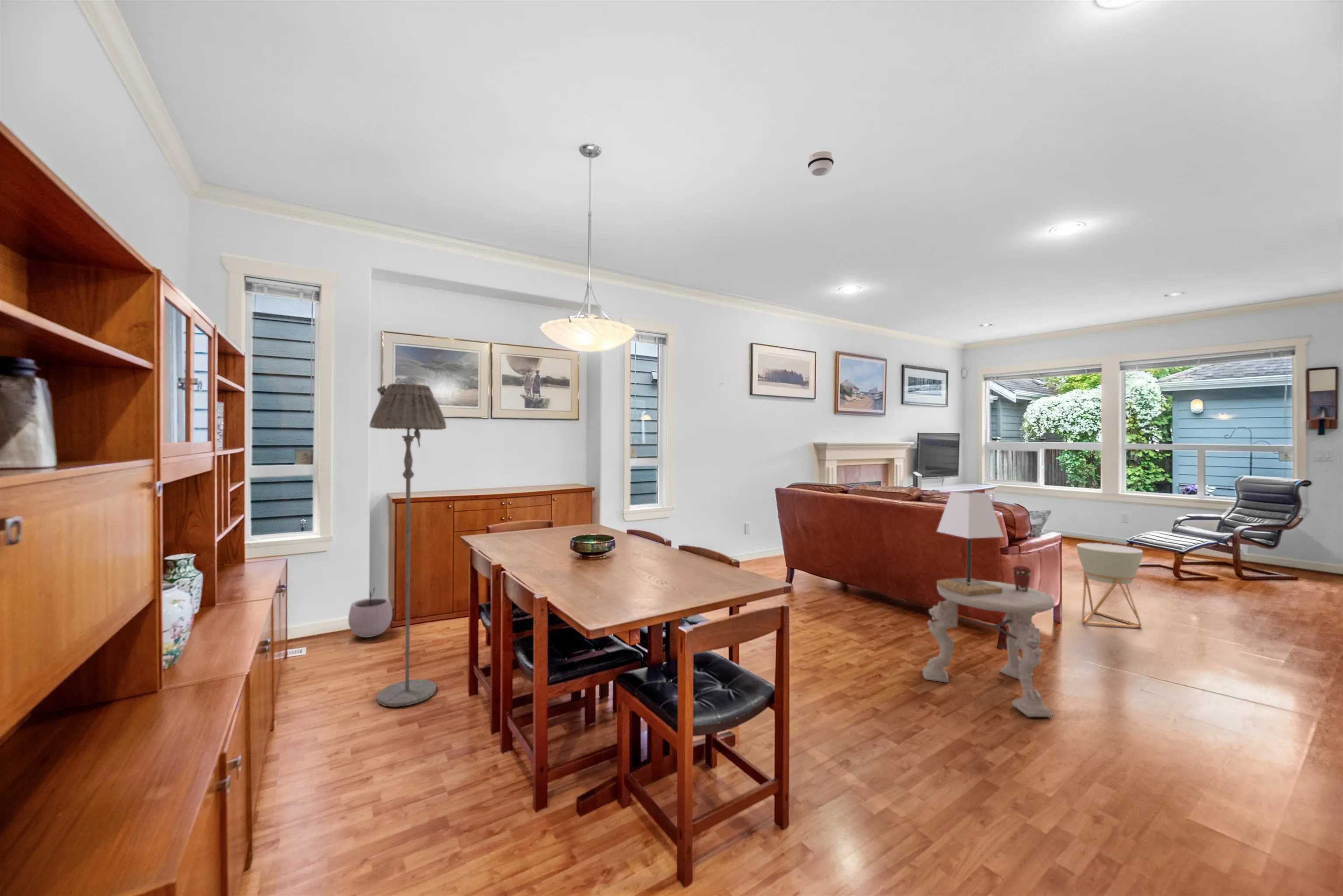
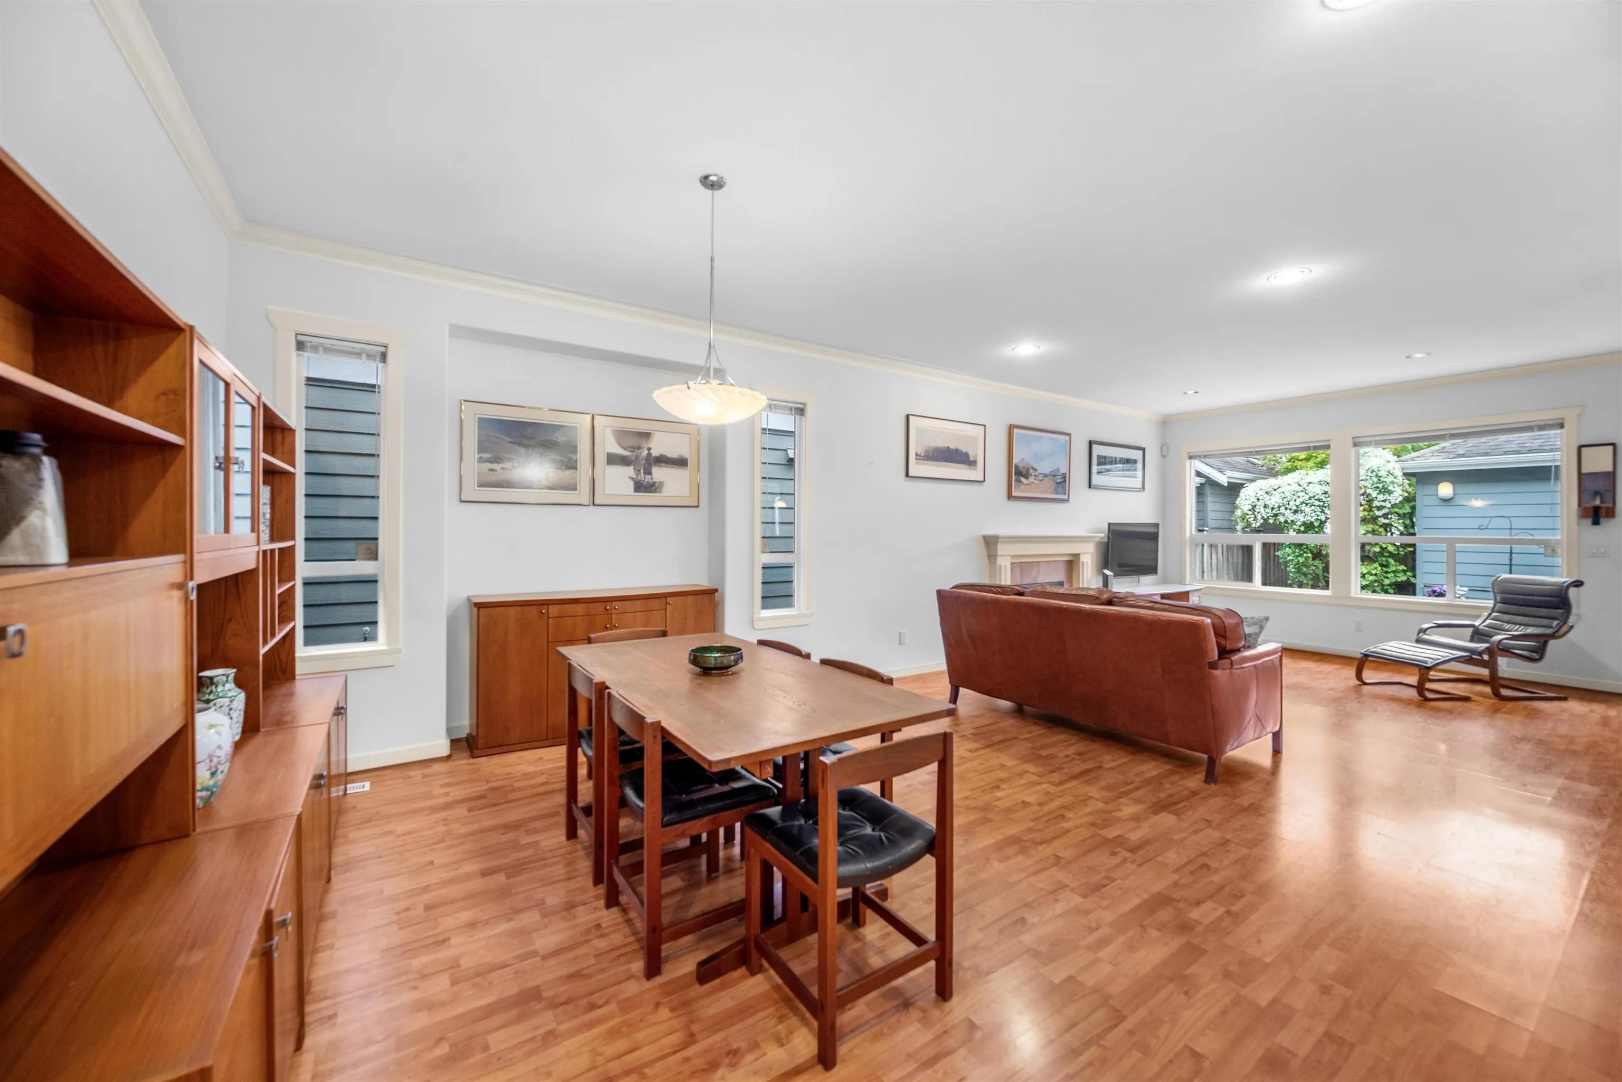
- side table (1002, 632)
- plant pot (371, 611)
- coffee cup (1022, 578)
- floor lamp (408, 539)
- smoke detector (821, 164)
- lamp (969, 540)
- planter (1109, 583)
